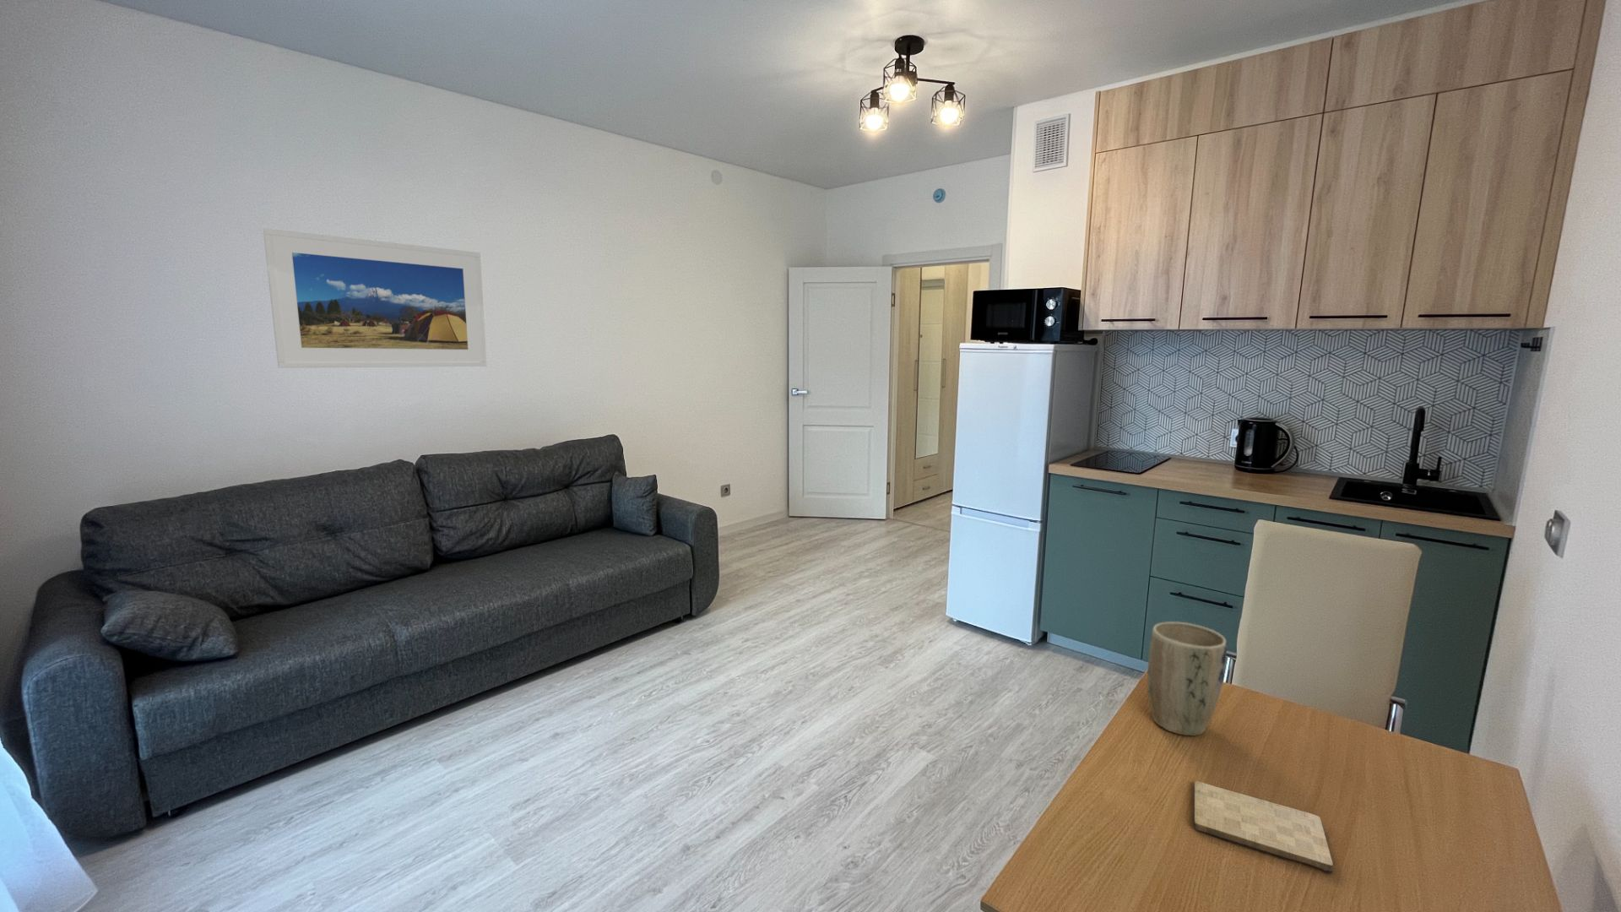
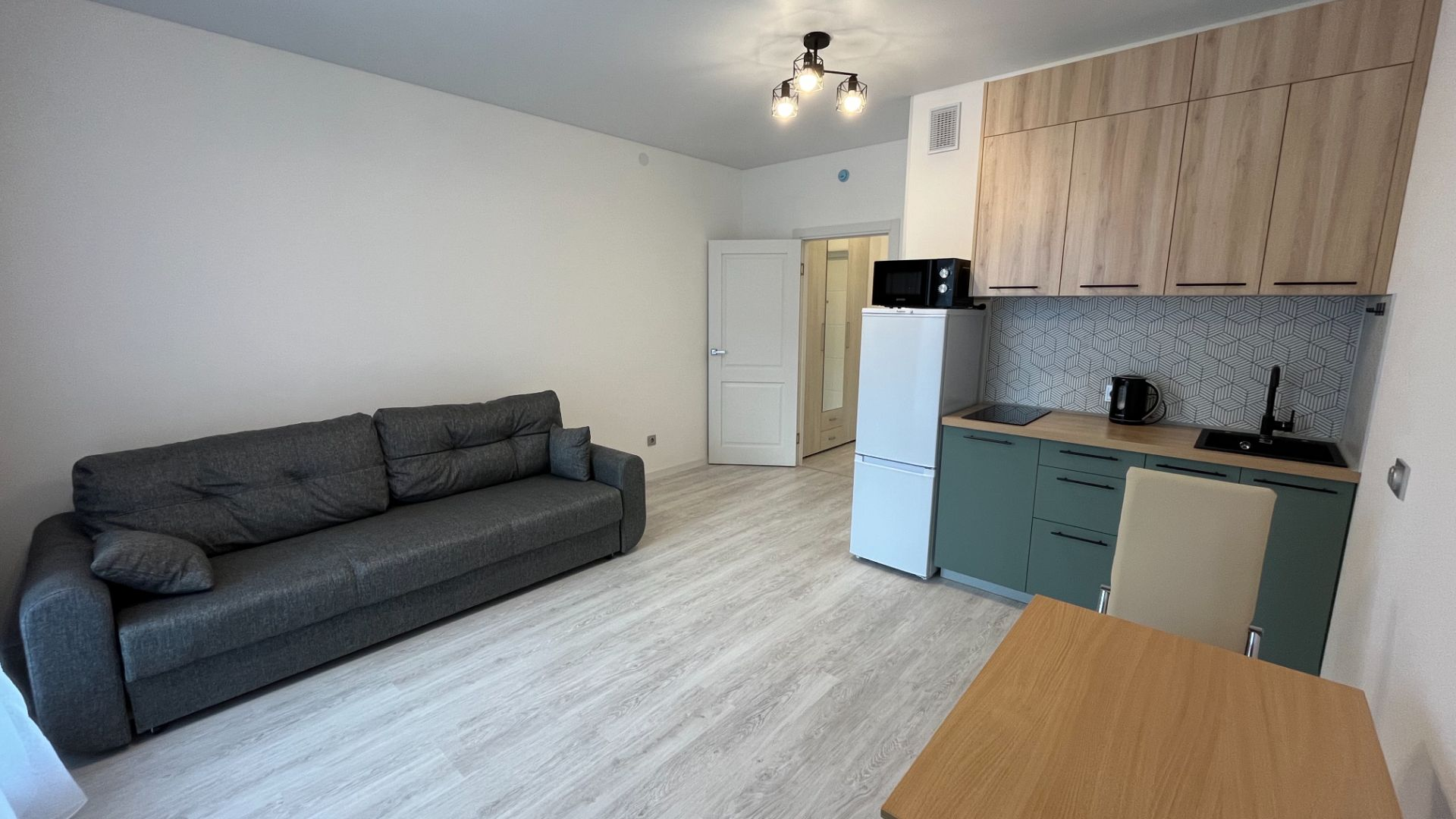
- plant pot (1183, 679)
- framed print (387, 305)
- cutting board (1257, 823)
